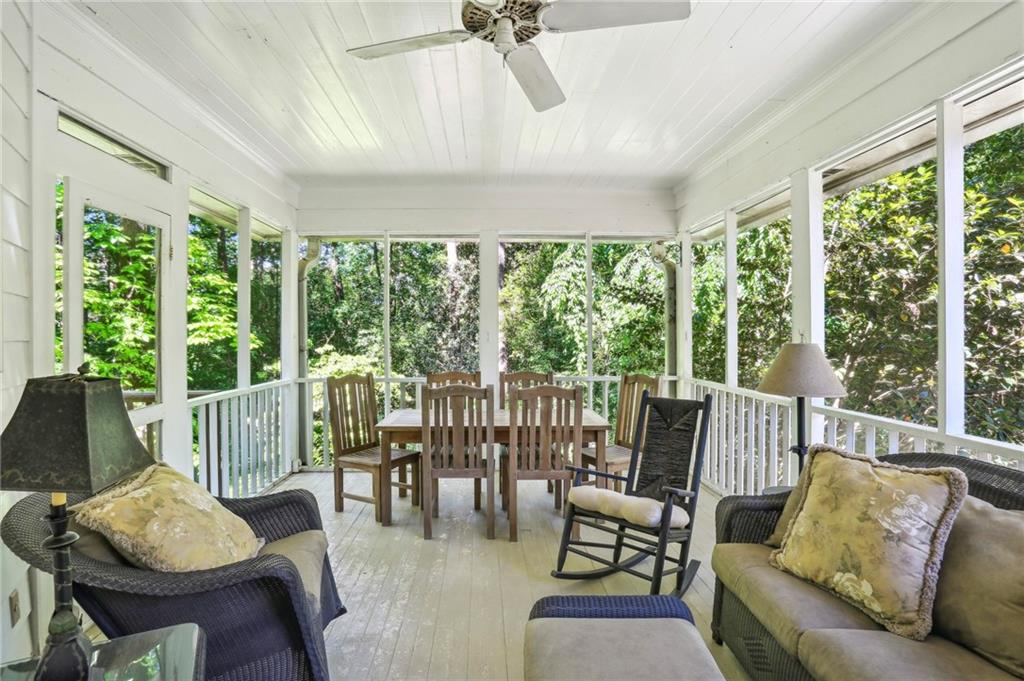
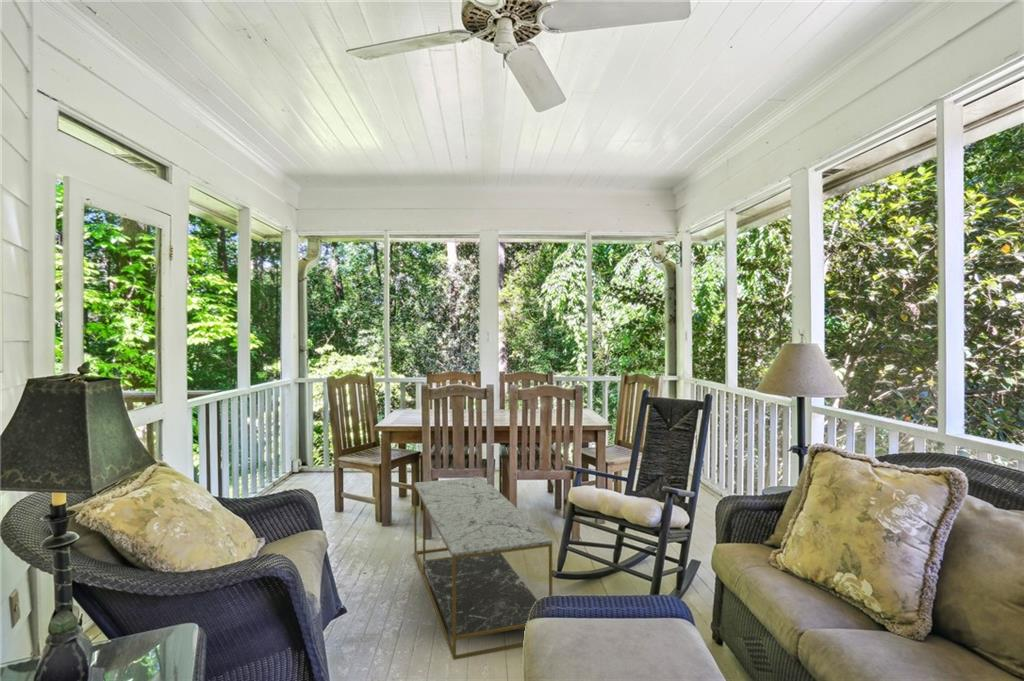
+ coffee table (471, 548)
